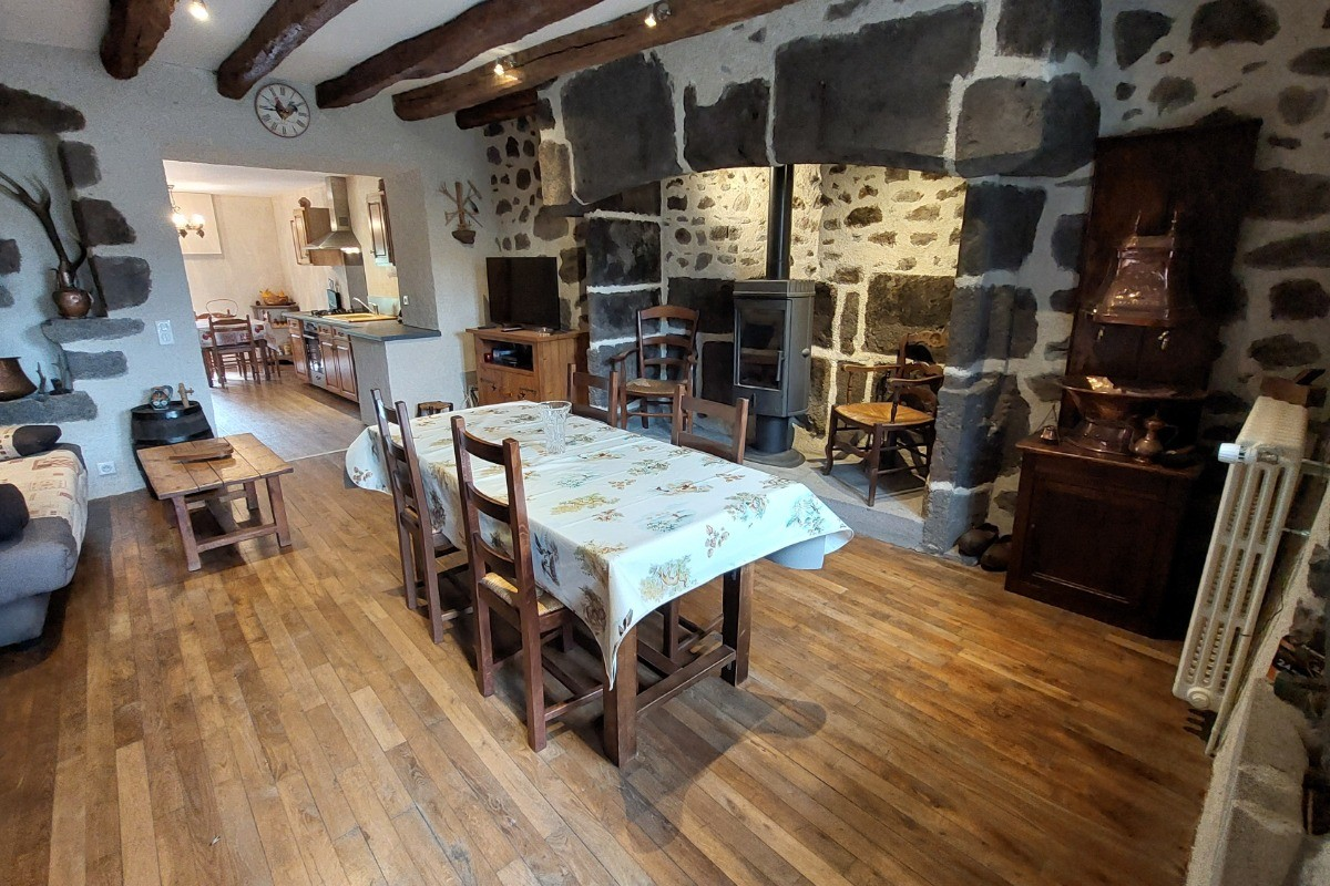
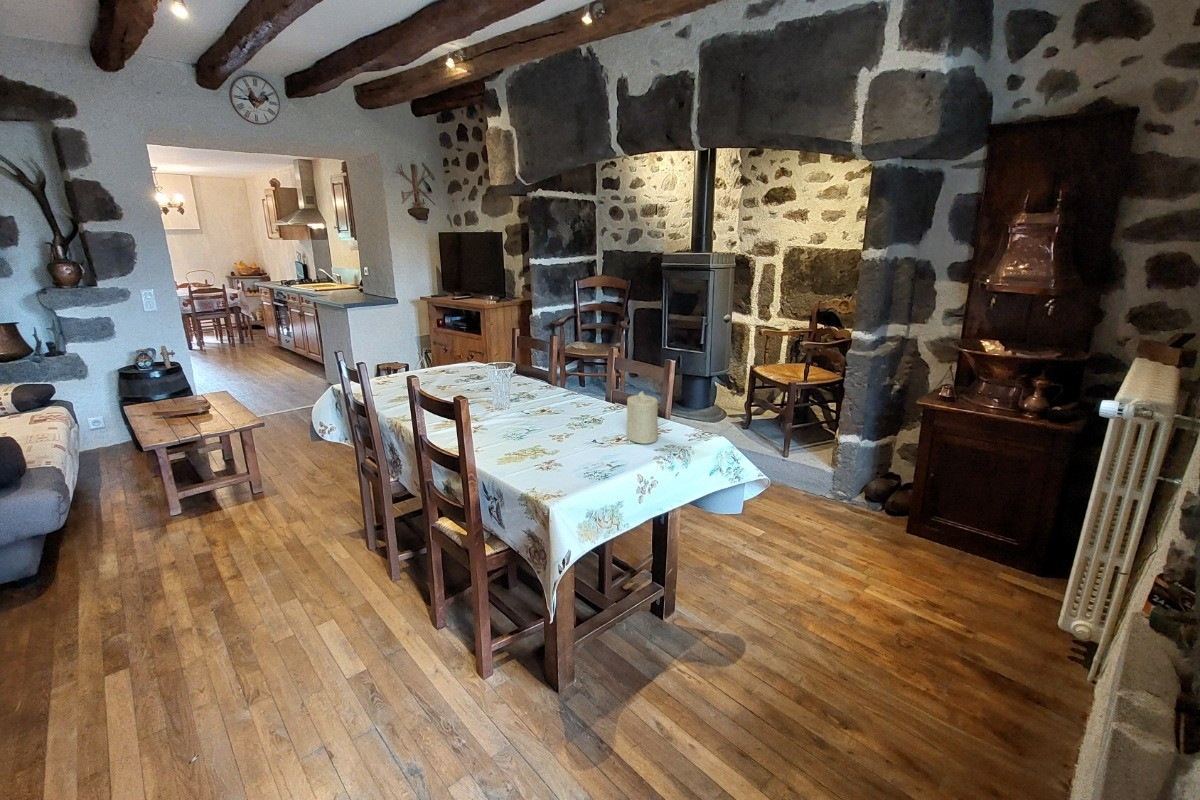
+ candle (642, 415)
